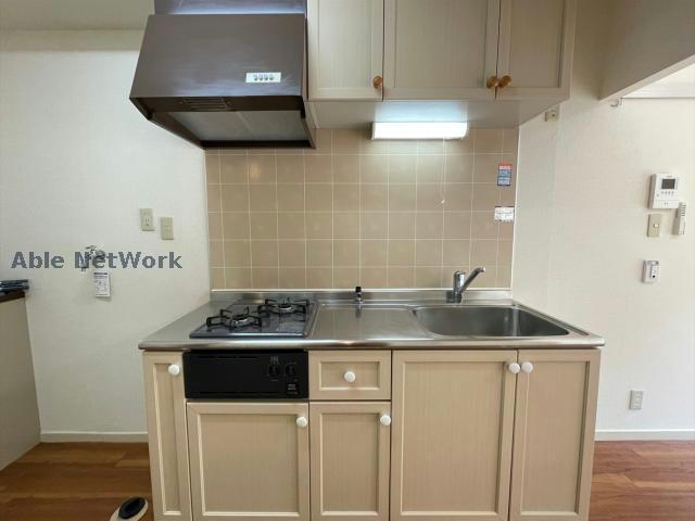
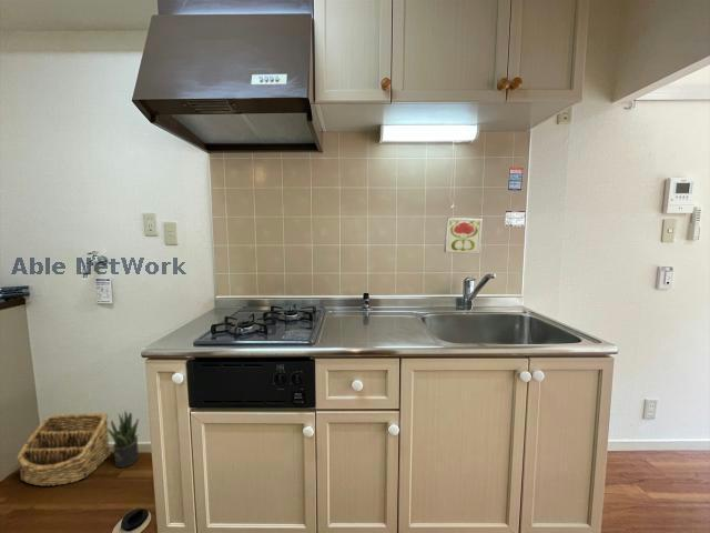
+ potted plant (123, 439)
+ decorative tile (463, 235)
+ basket (62, 447)
